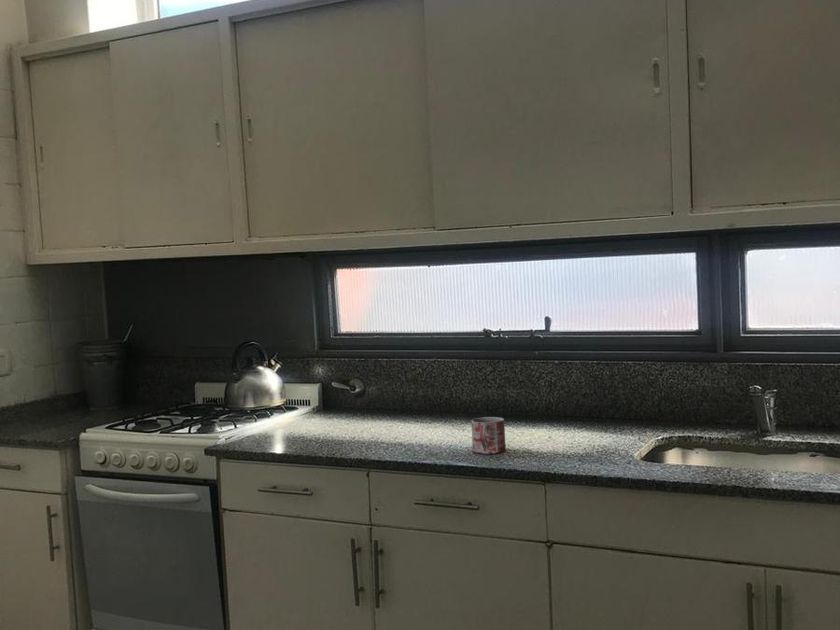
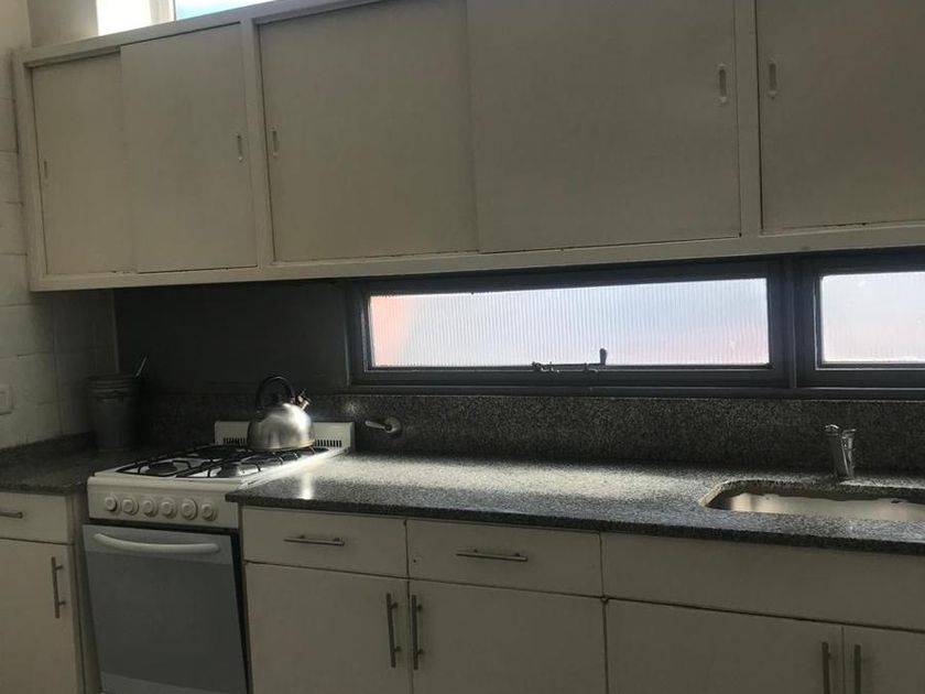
- mug (485, 435)
